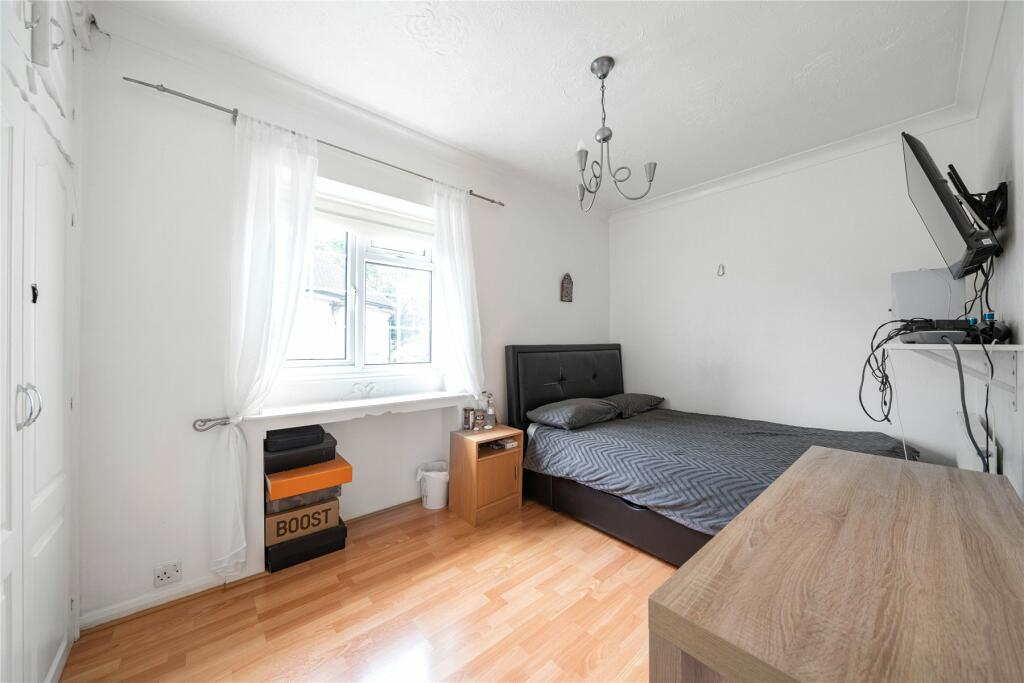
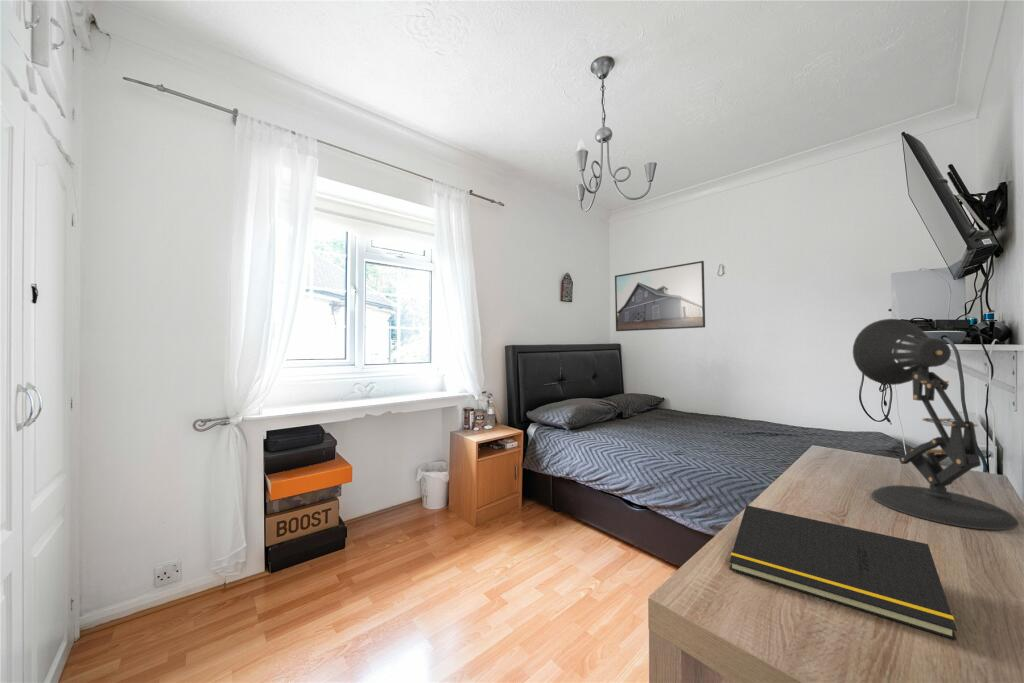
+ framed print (656, 299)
+ desk lamp (931, 410)
+ notepad (827, 556)
